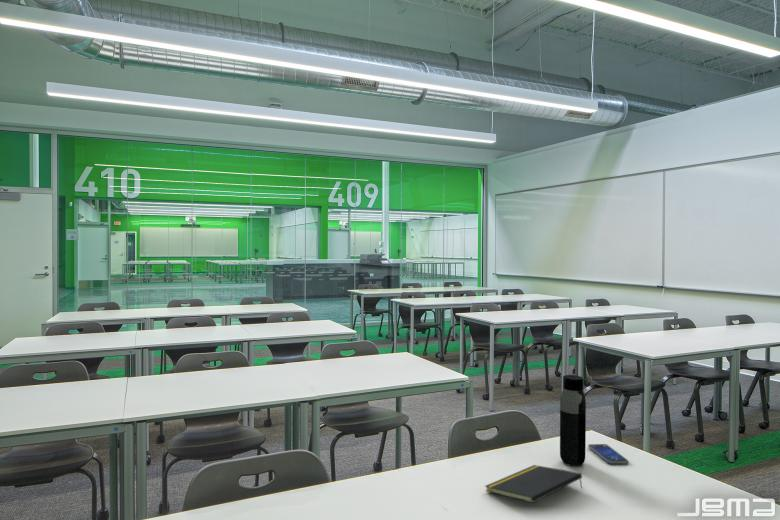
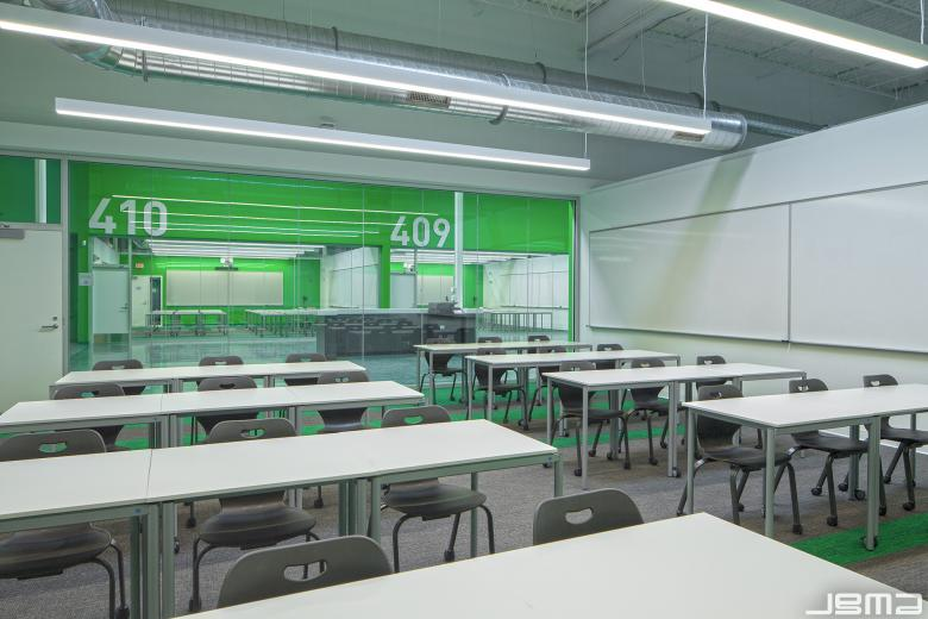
- smartphone (607, 453)
- notepad (533, 482)
- water bottle (572, 419)
